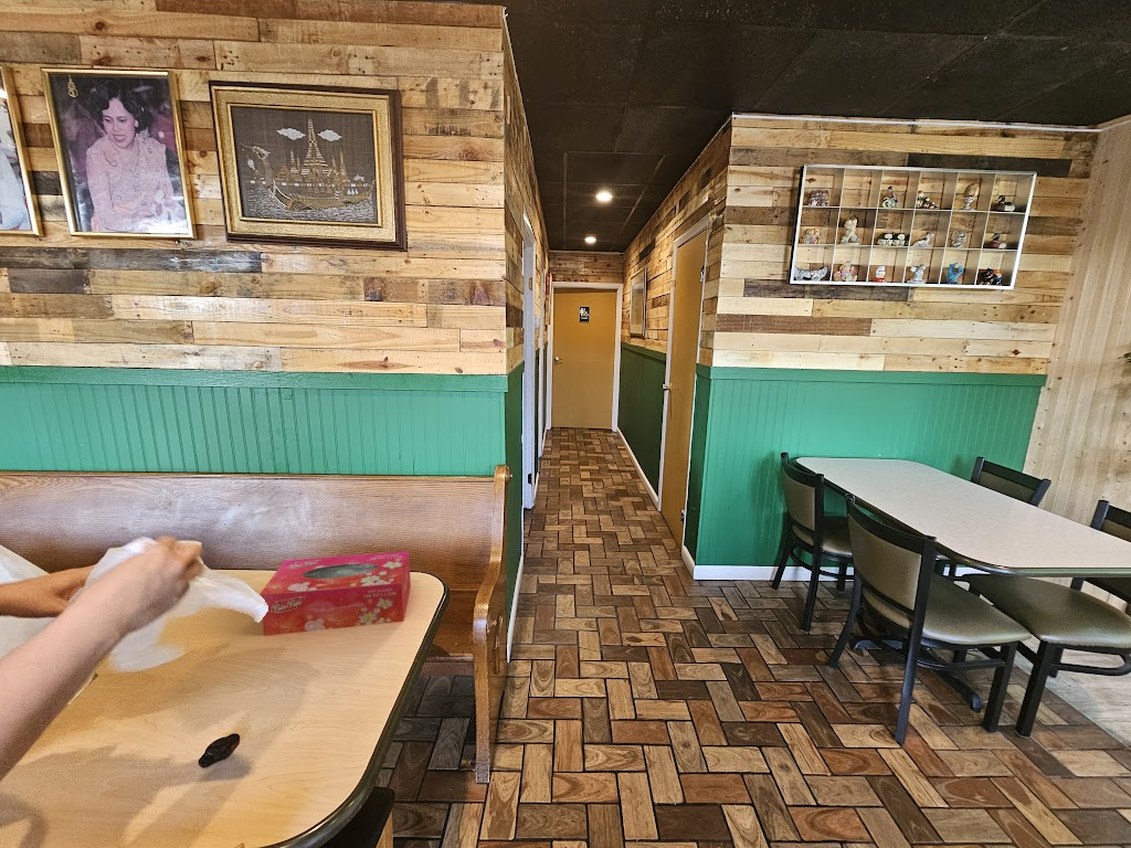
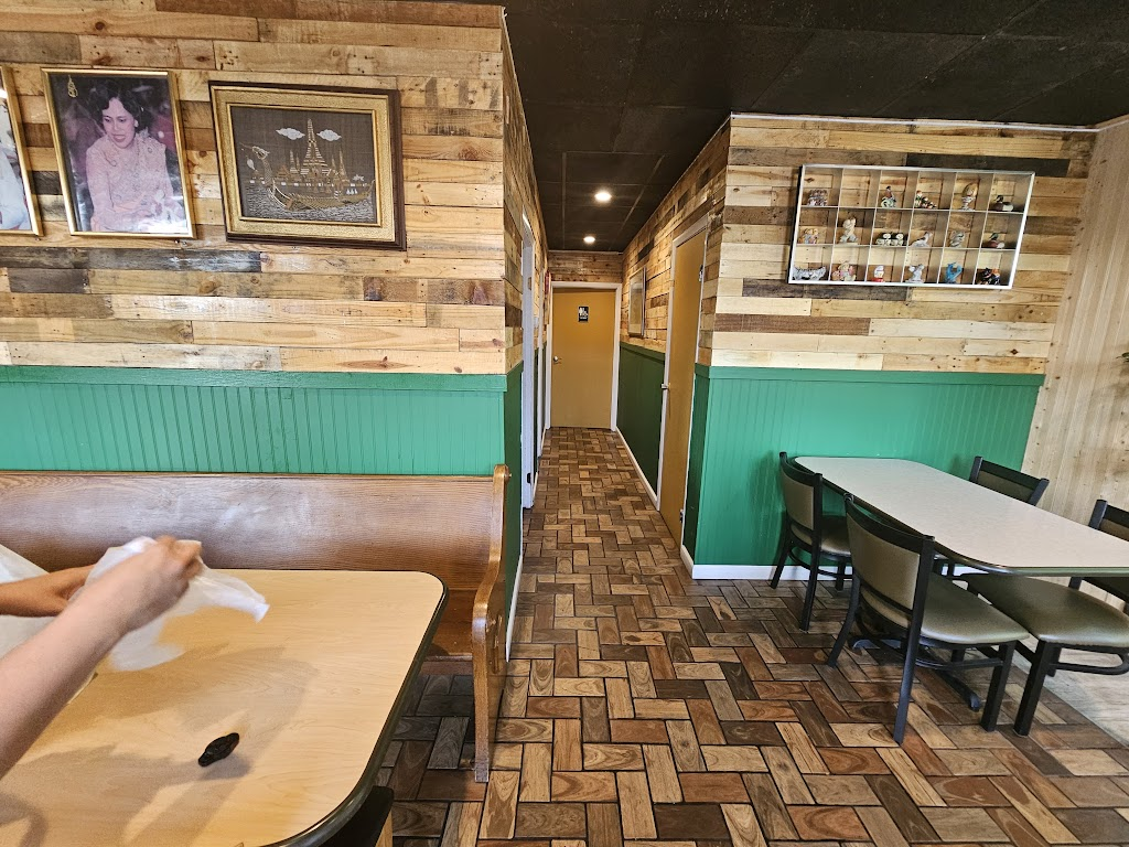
- tissue box (342, 590)
